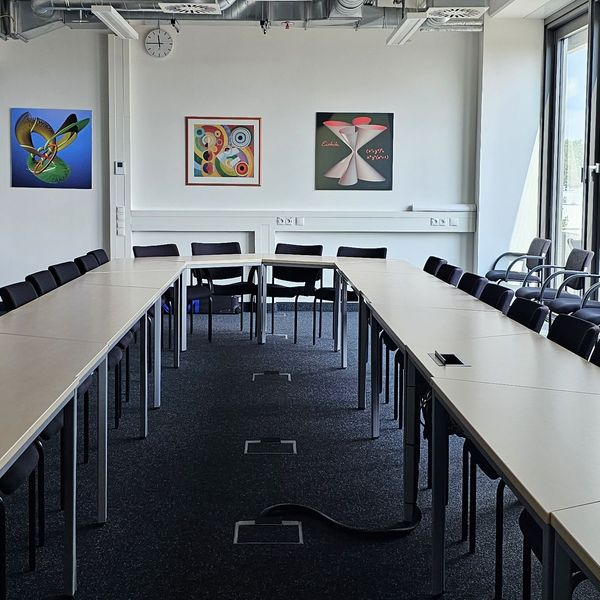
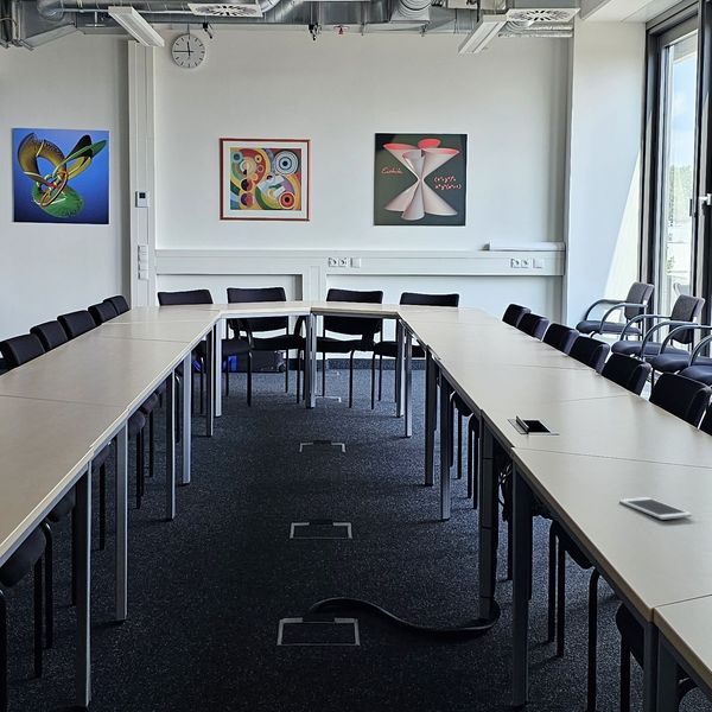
+ cell phone (654, 508)
